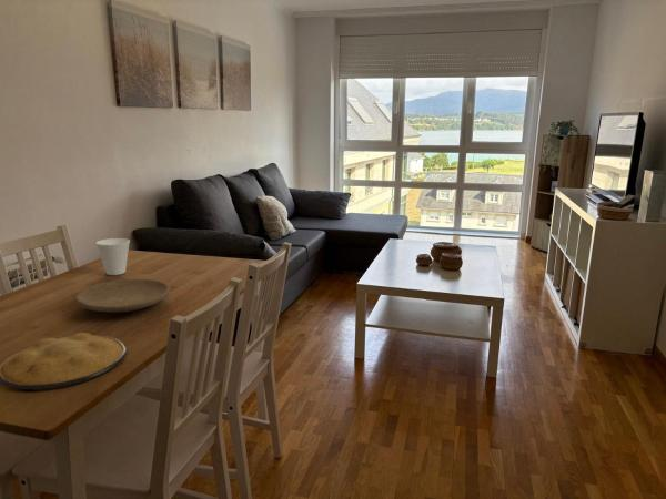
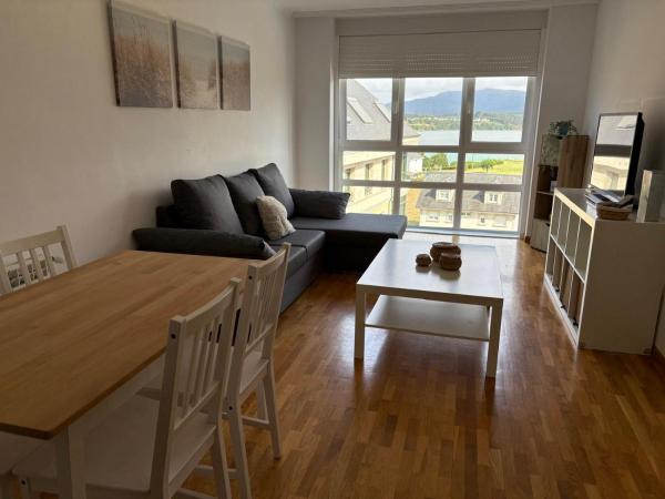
- plate (63, 350)
- cup (114, 256)
- plate (124, 297)
